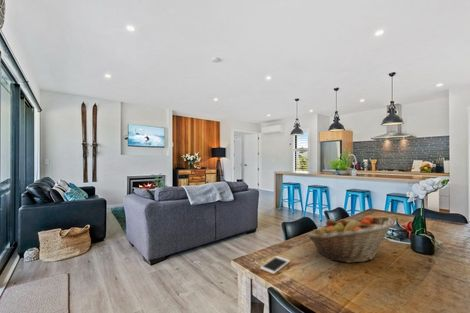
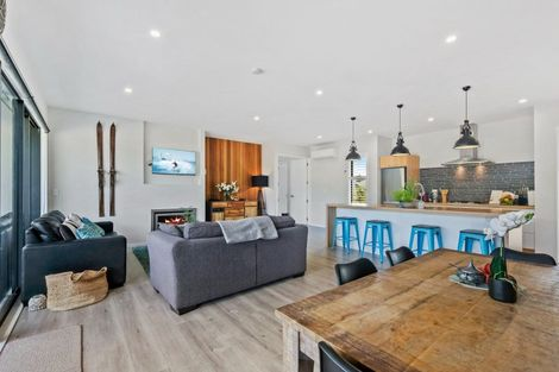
- cell phone (275, 264)
- fruit basket (349, 233)
